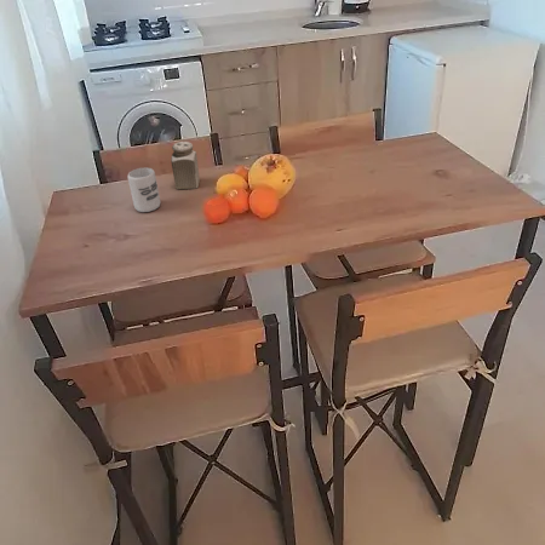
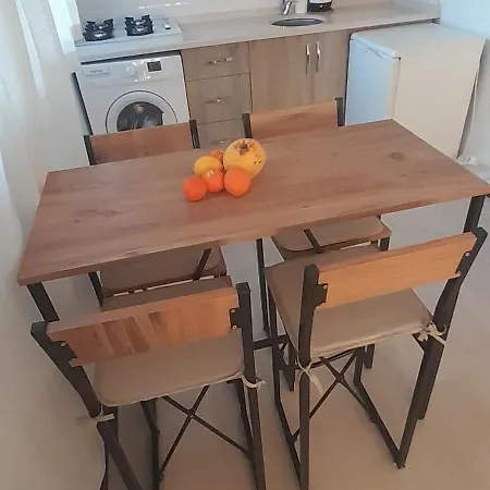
- cup (144, 190)
- salt shaker (184, 164)
